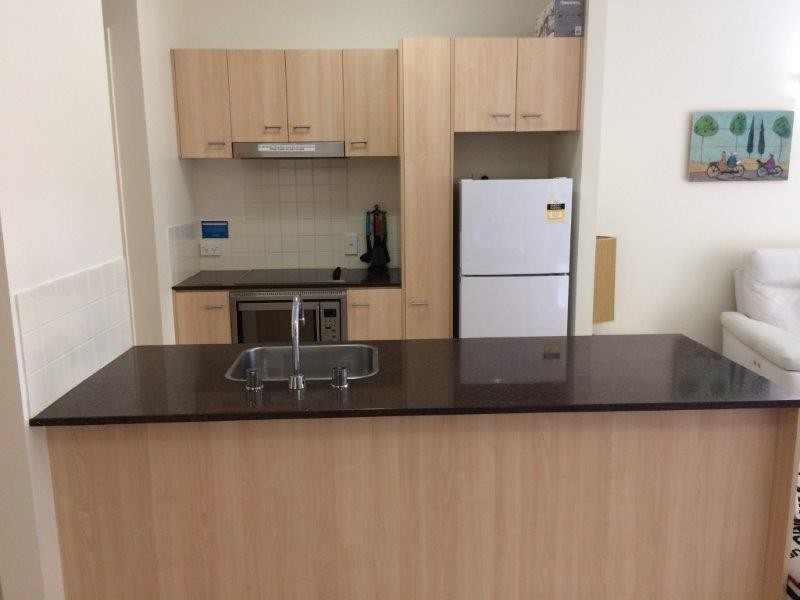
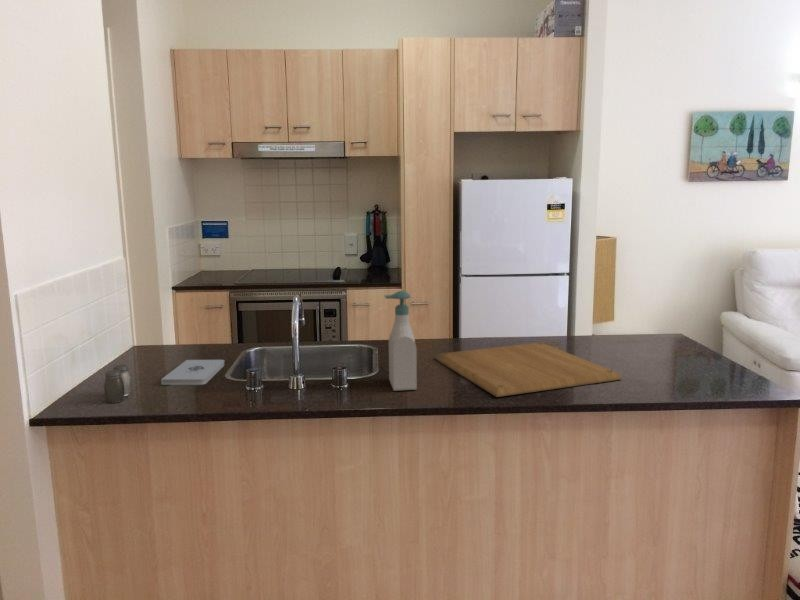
+ notepad (195, 371)
+ soap bottle (399, 338)
+ salt and pepper shaker (118, 382)
+ chopping board (522, 365)
